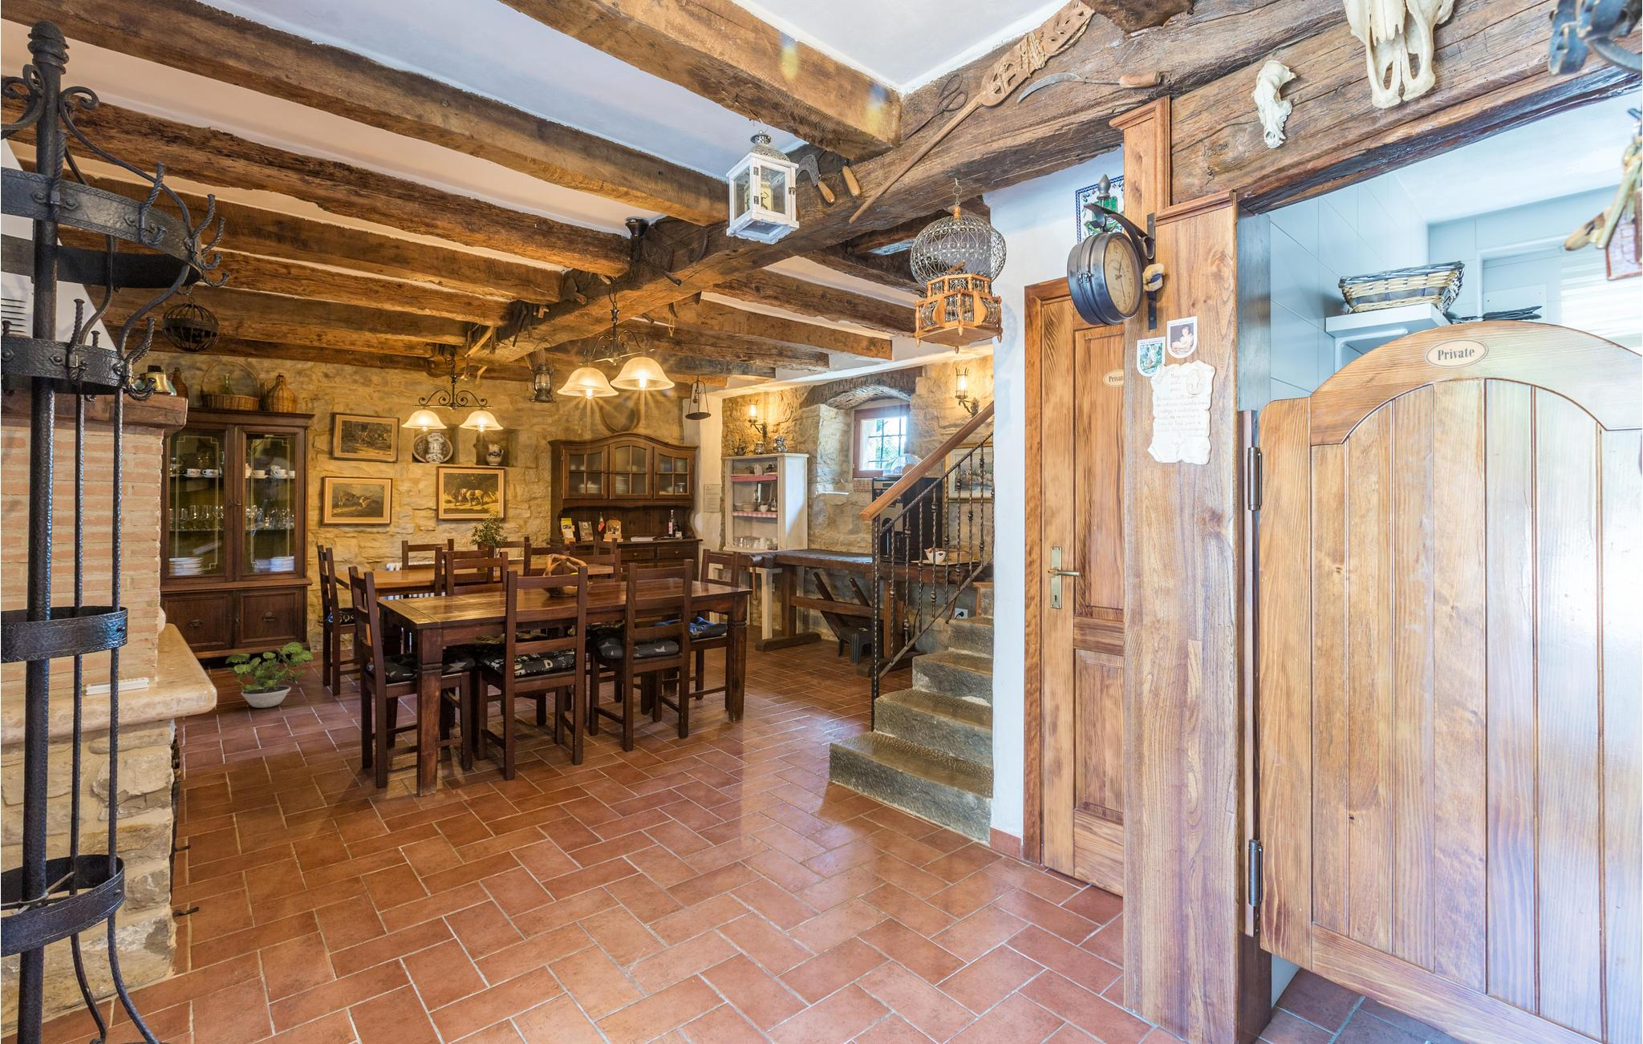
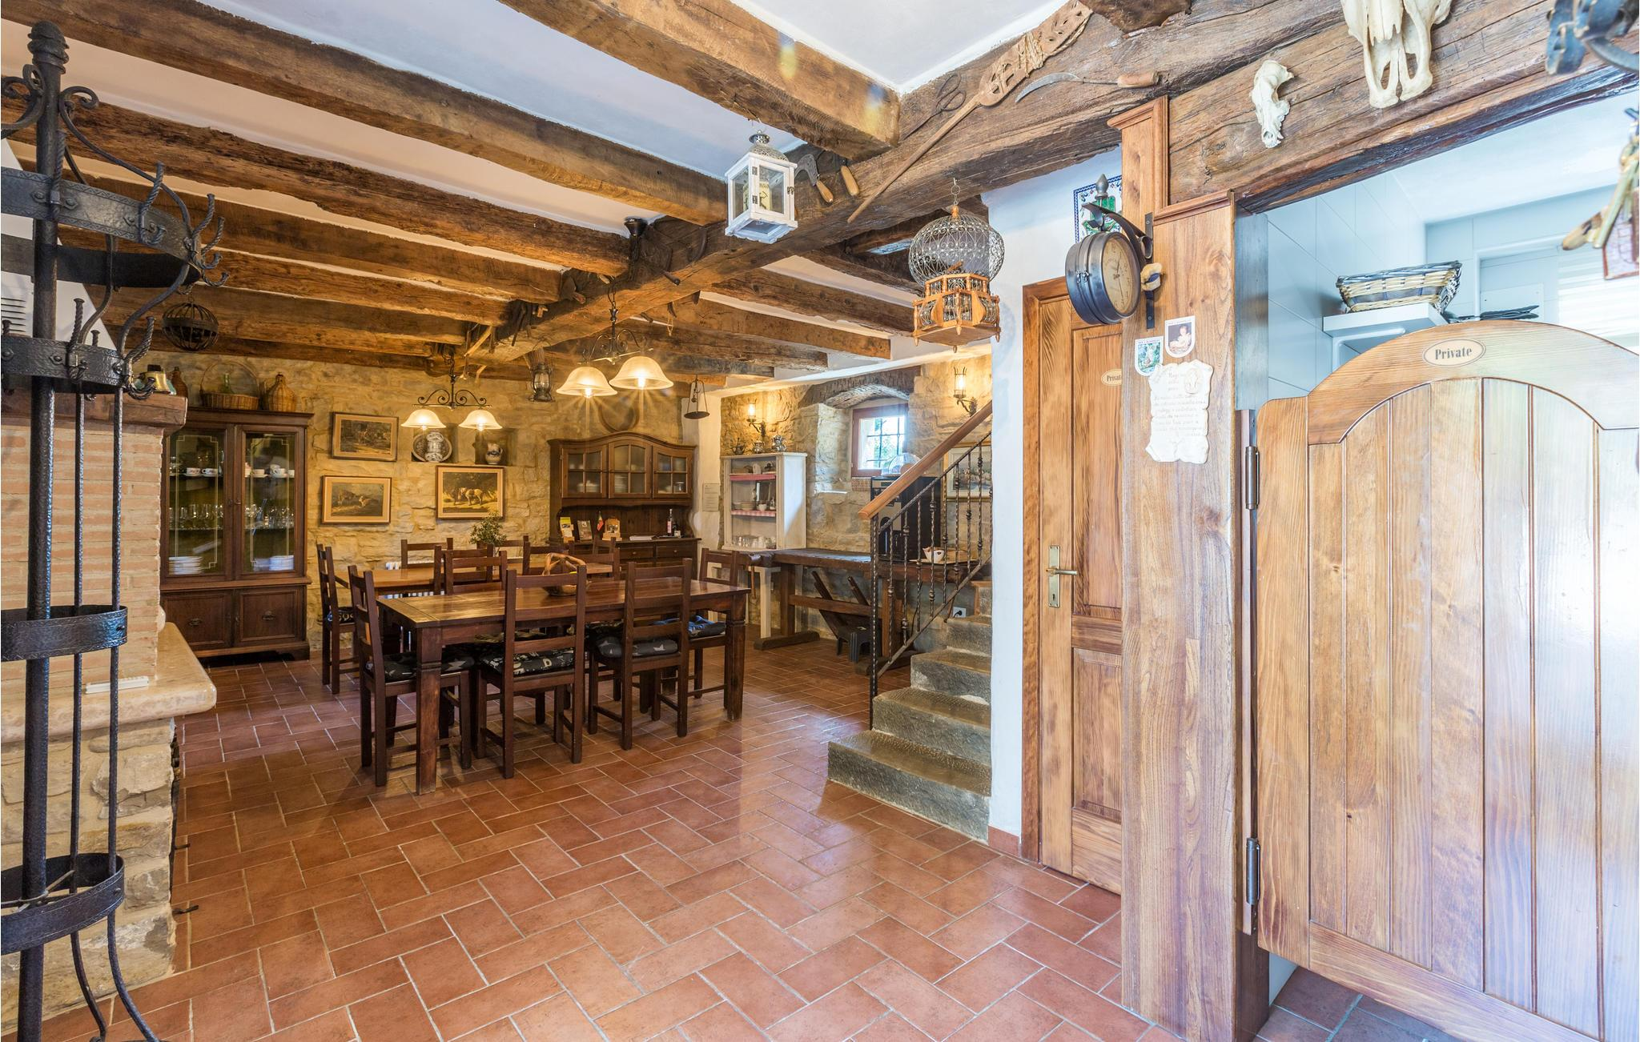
- potted plant (269, 674)
